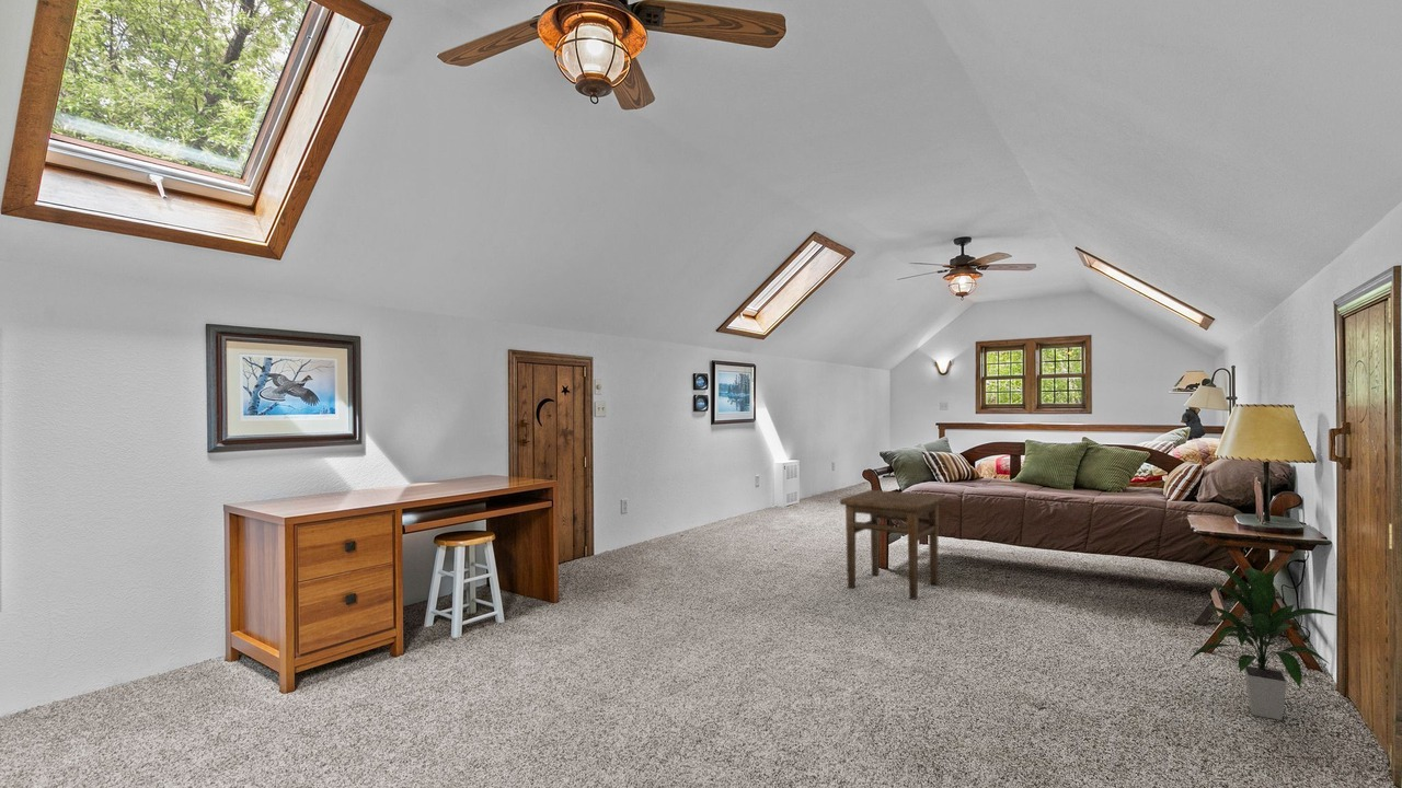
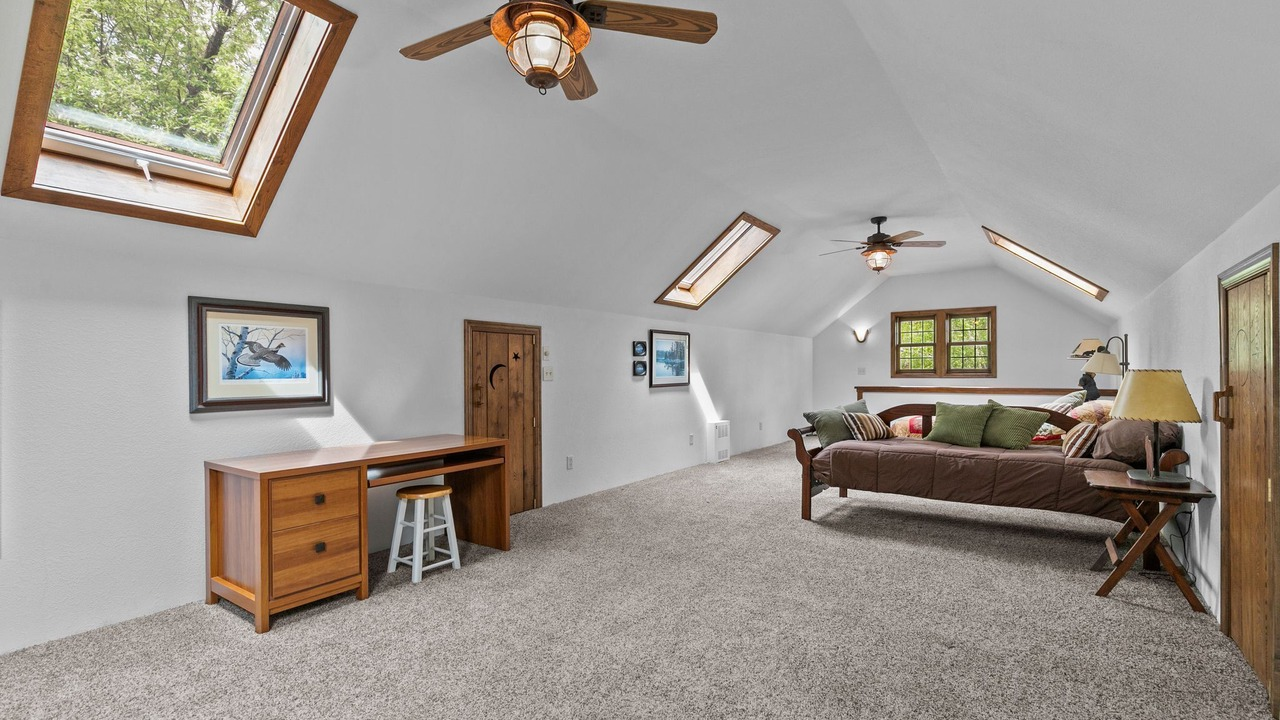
- side table (893, 532)
- indoor plant (1256, 636)
